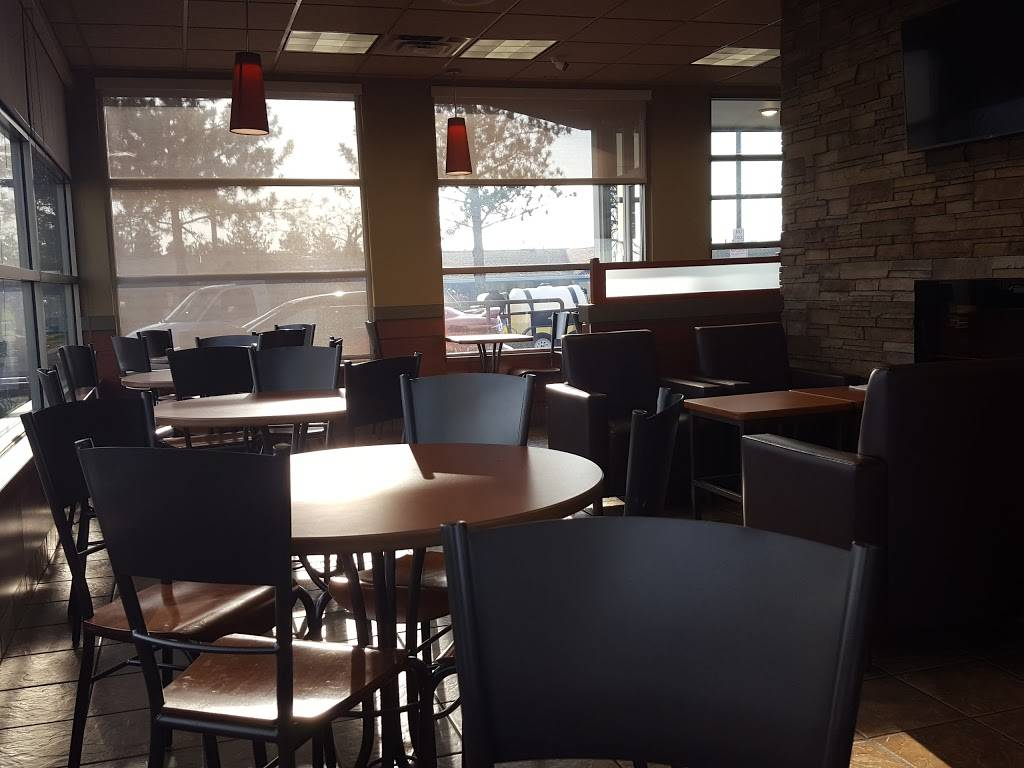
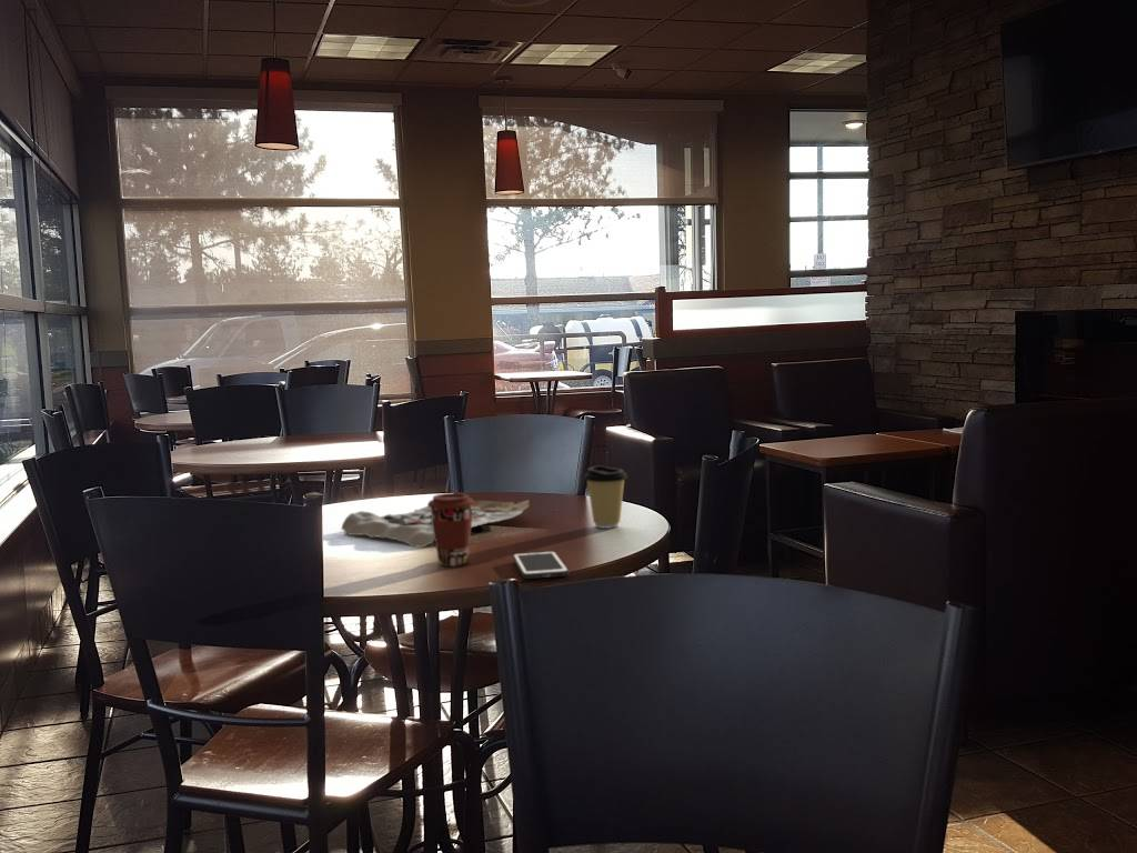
+ paper bag (431, 516)
+ coffee cup (605, 496)
+ coffee cup (452, 529)
+ cell phone (540, 564)
